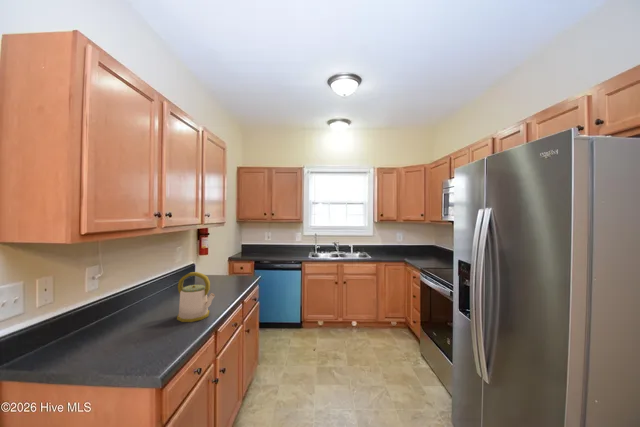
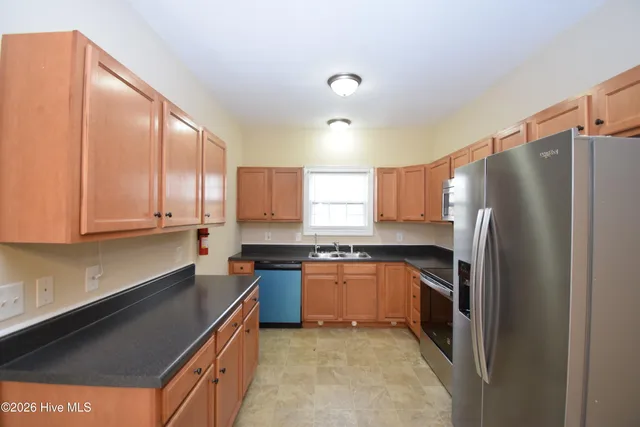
- kettle (196, 294)
